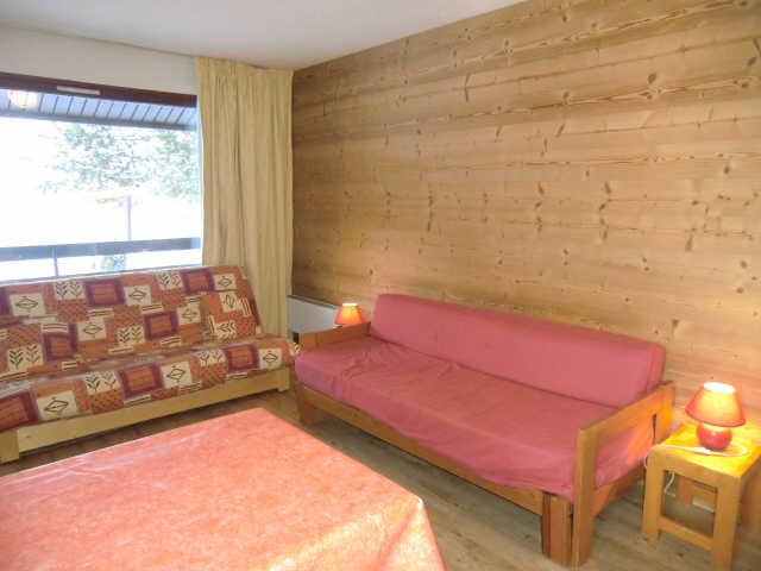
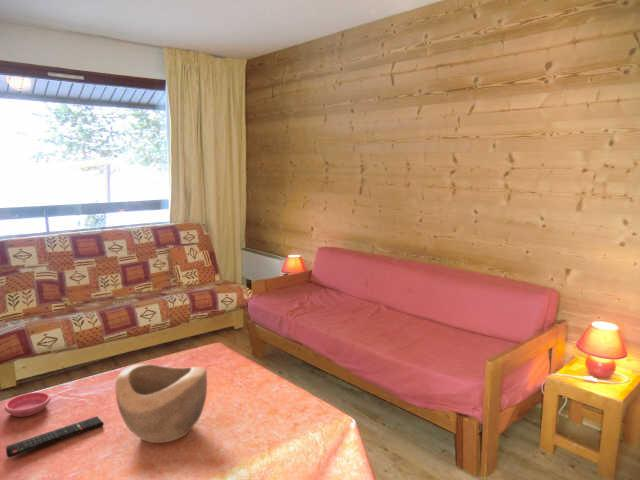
+ decorative bowl (163, 401)
+ remote control (56, 436)
+ saucer (28, 405)
